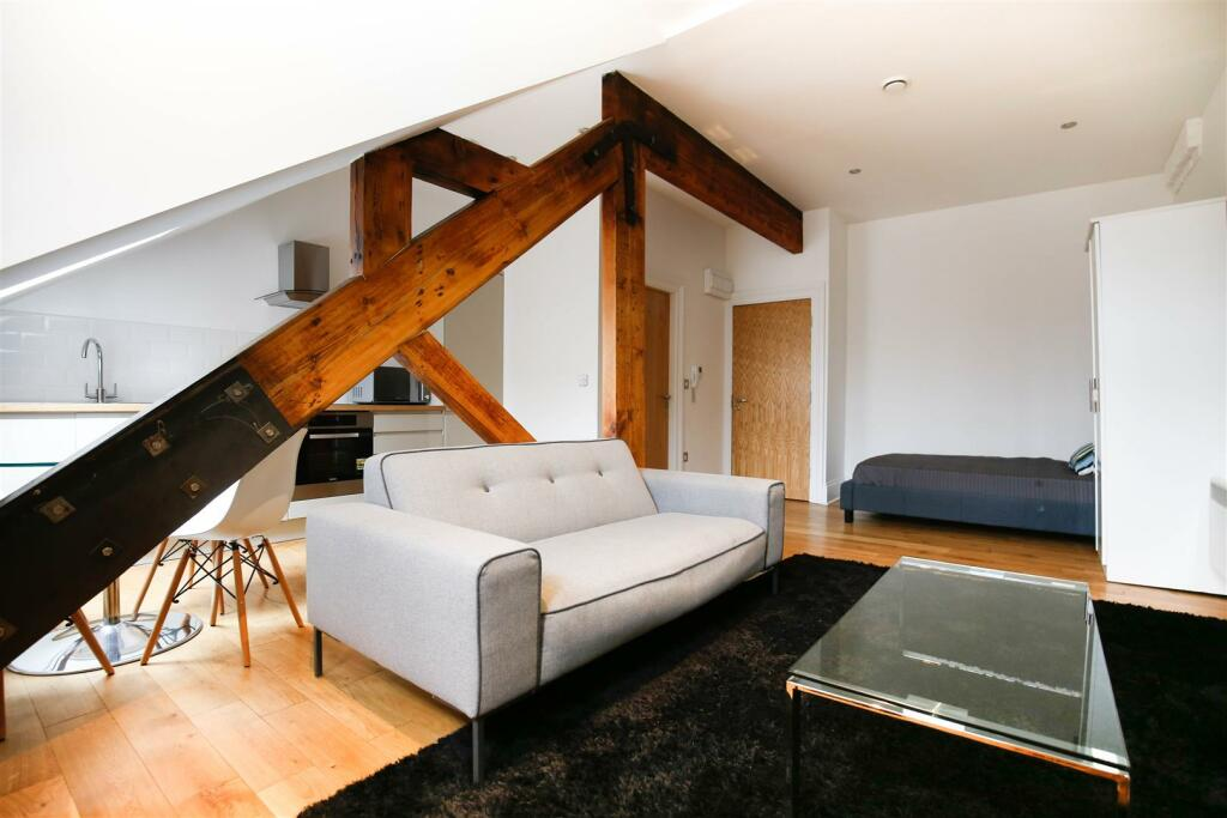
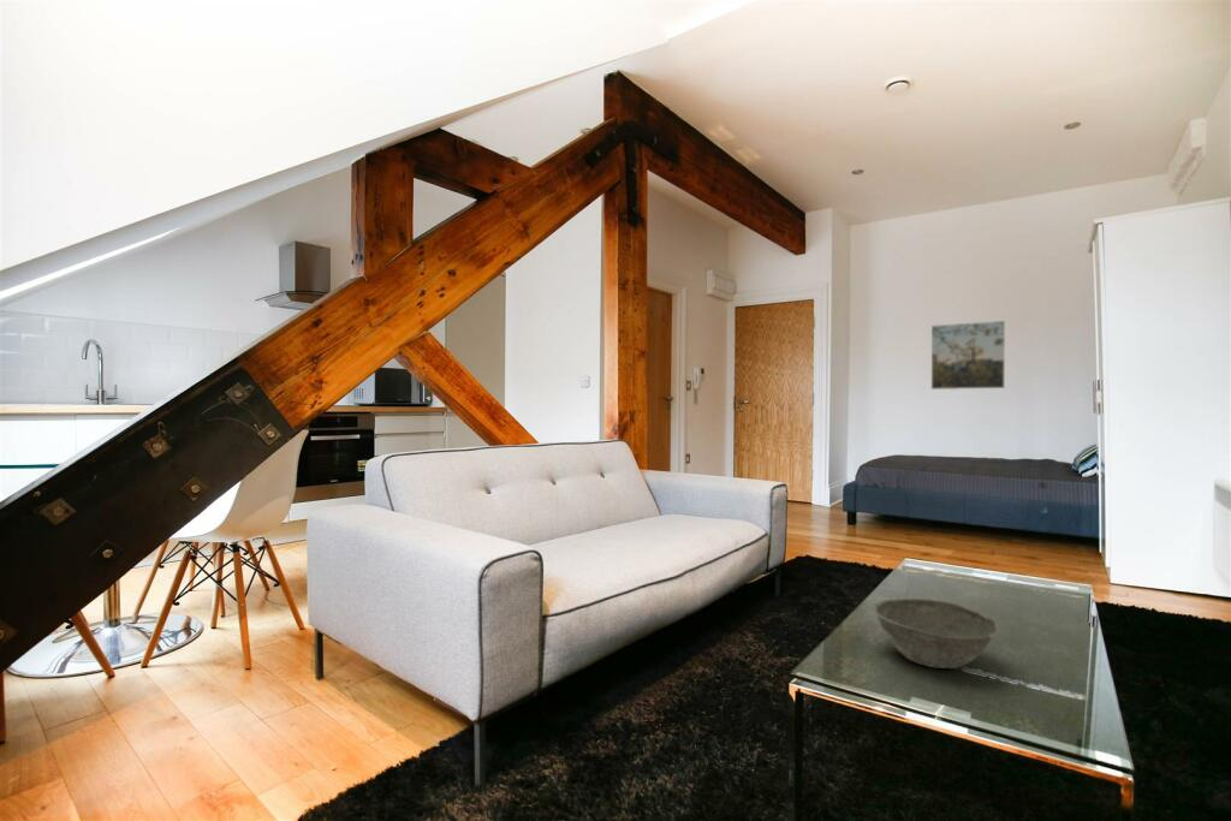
+ bowl (932, 636)
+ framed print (967, 356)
